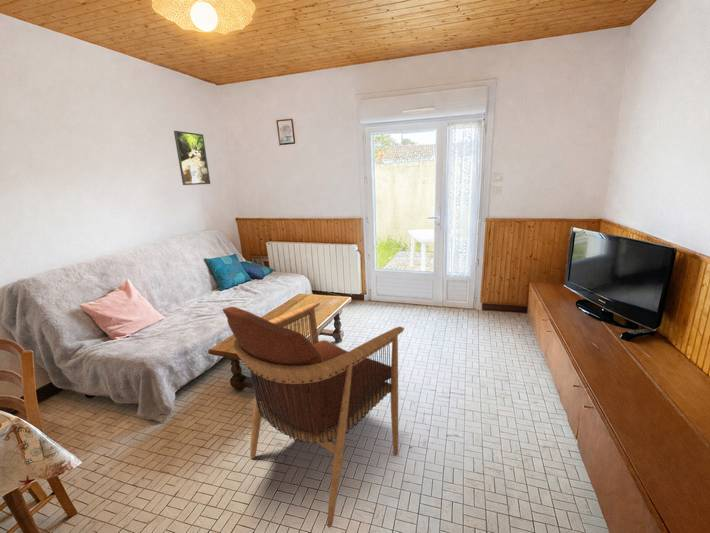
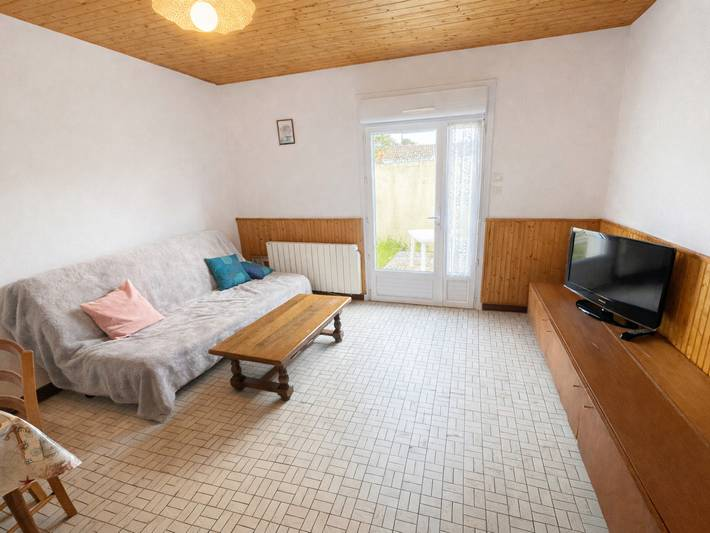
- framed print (193, 159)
- armchair (314, 384)
